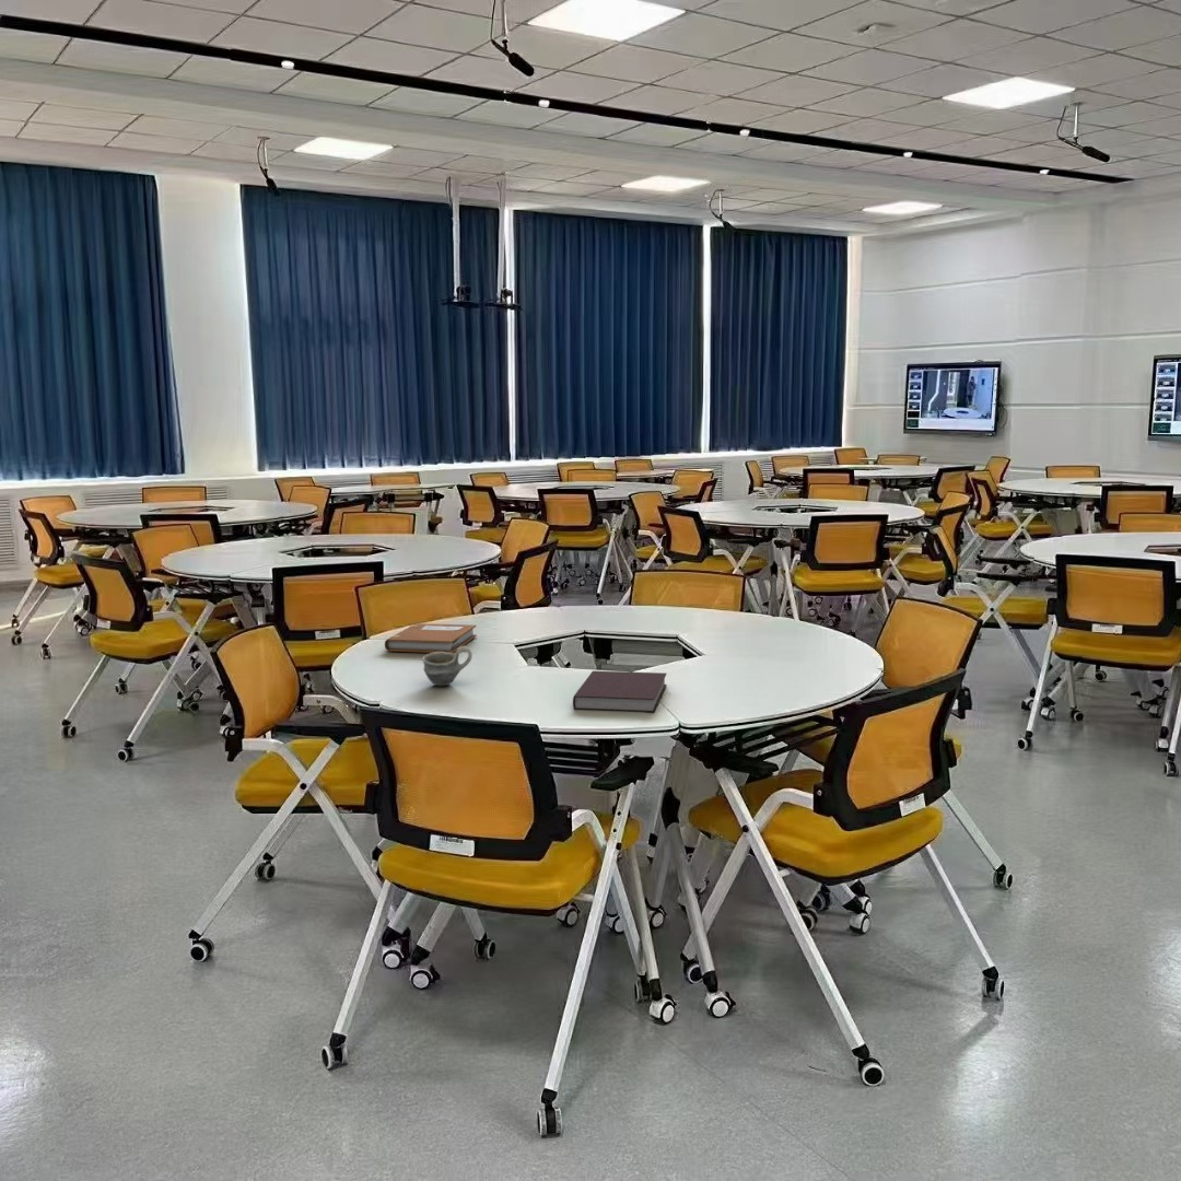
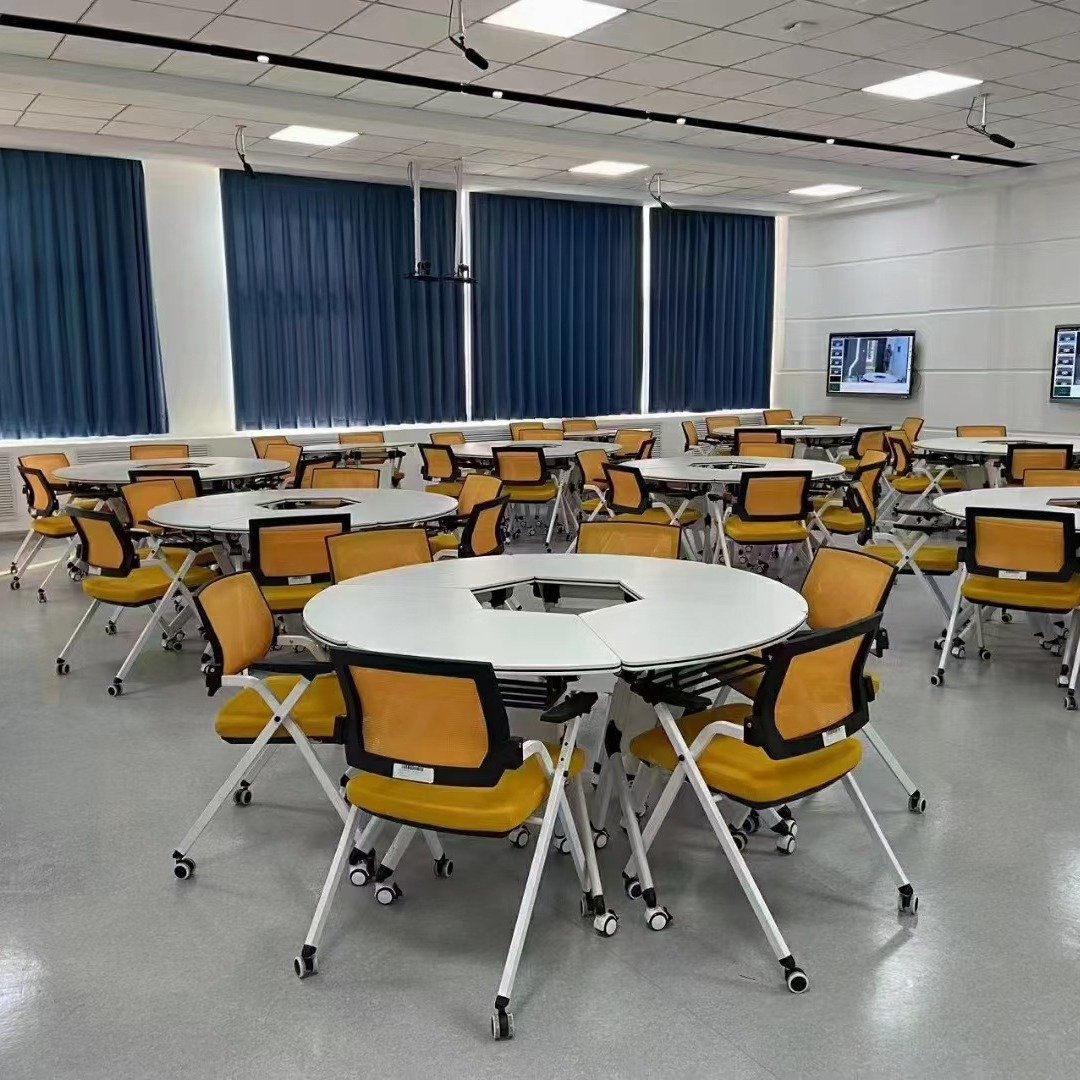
- cup (444, 666)
- notebook (432, 636)
- notebook (621, 690)
